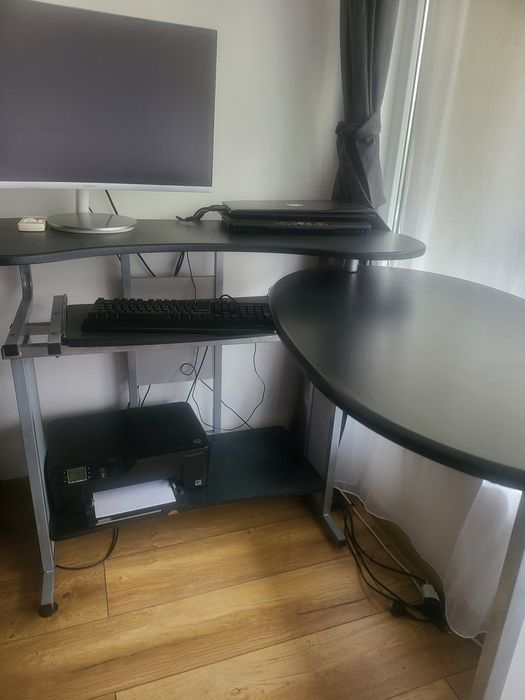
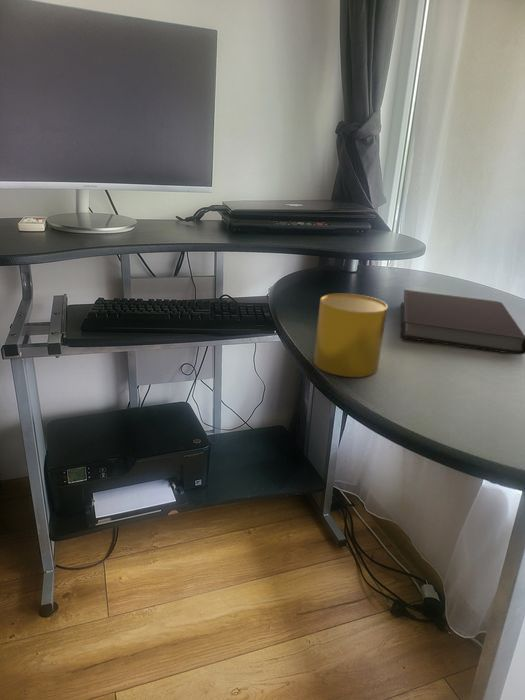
+ cup (349, 333)
+ notebook (456, 318)
